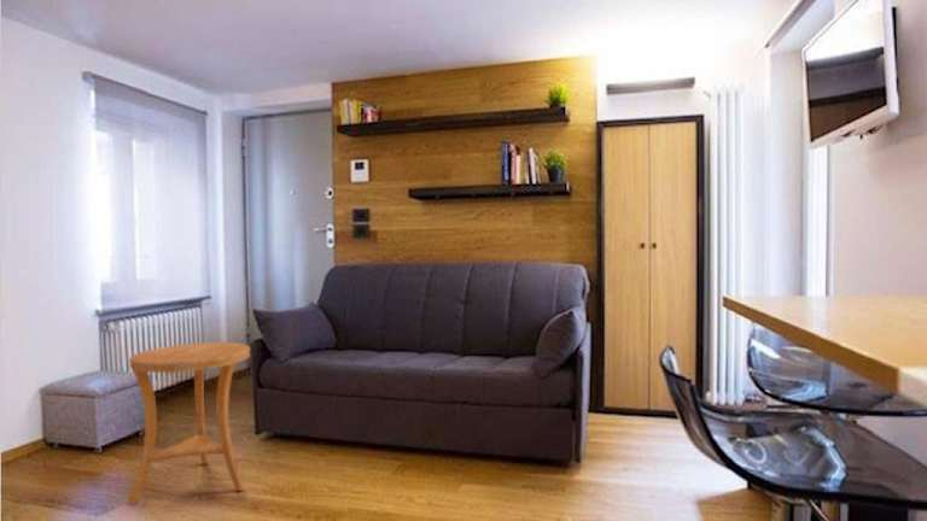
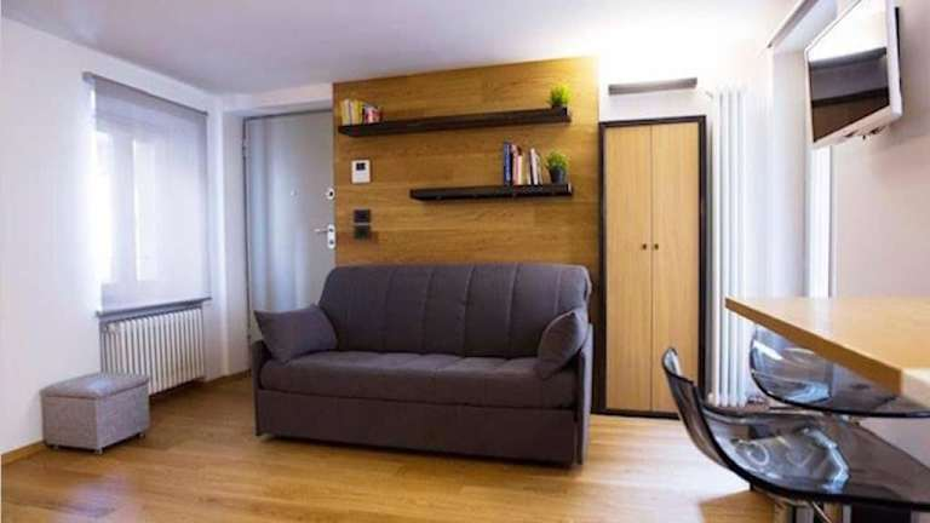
- side table (196, 417)
